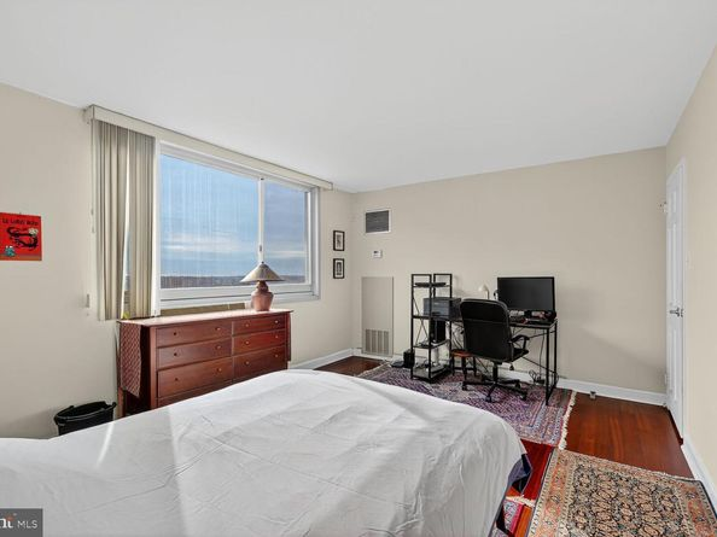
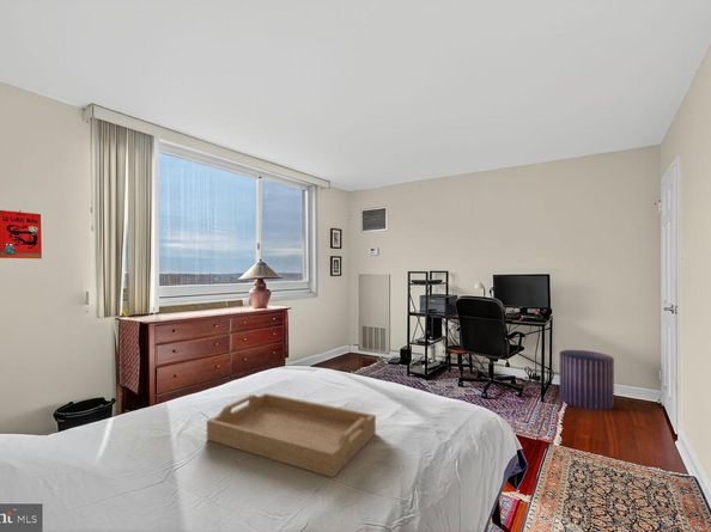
+ serving tray (292, 423)
+ pouf (585, 378)
